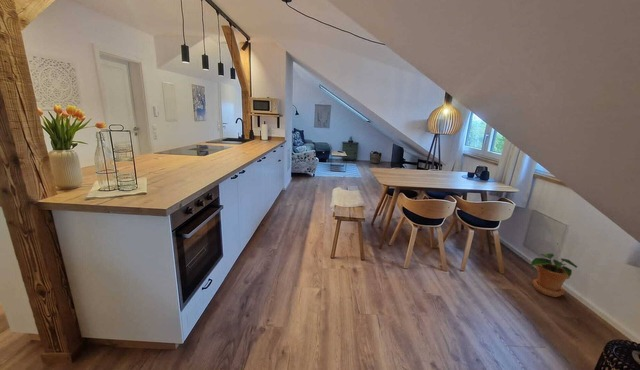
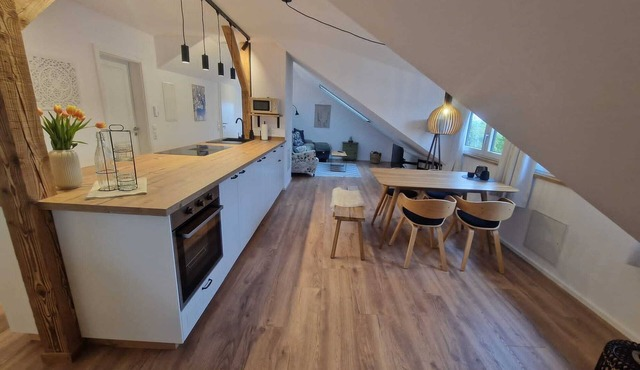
- potted plant (546, 273)
